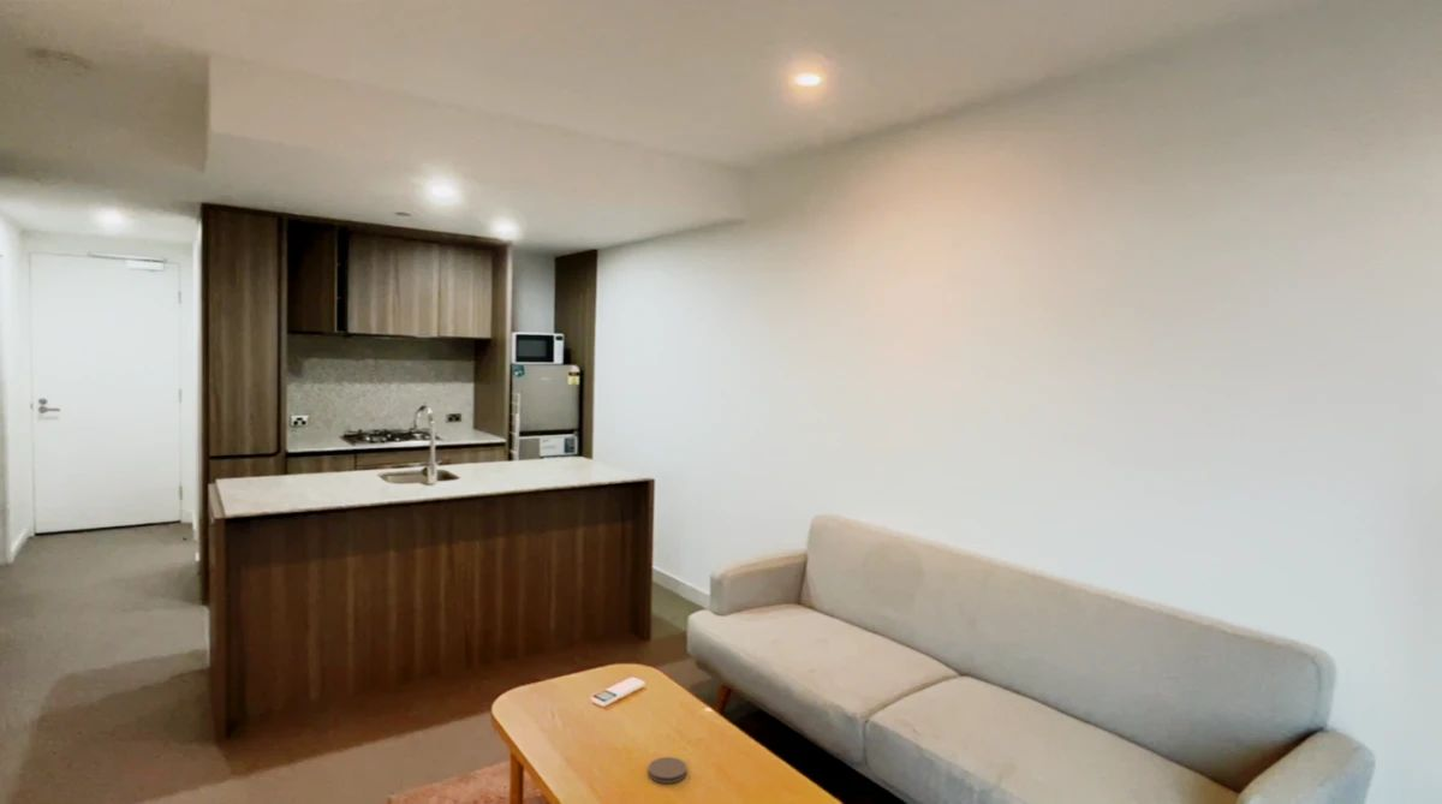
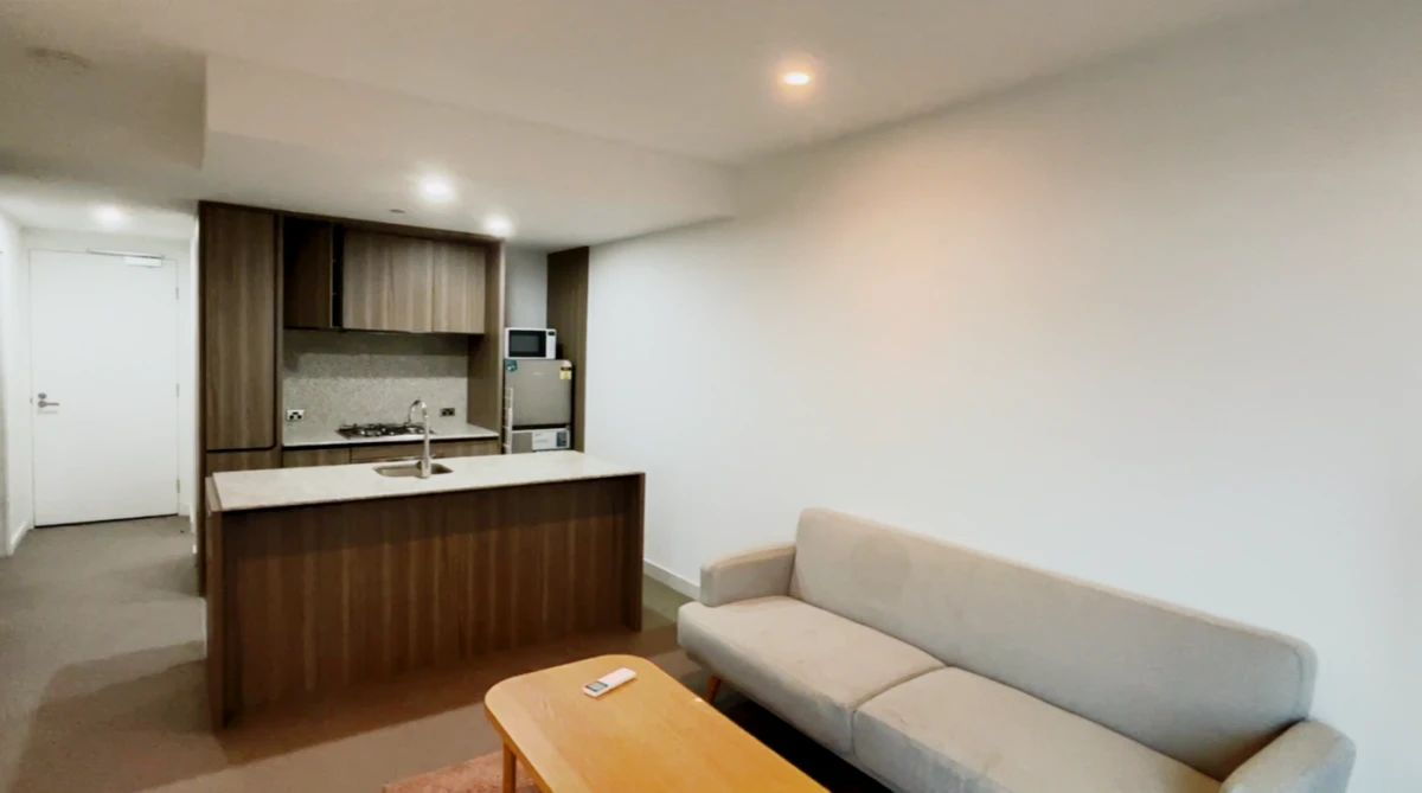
- coaster (667, 769)
